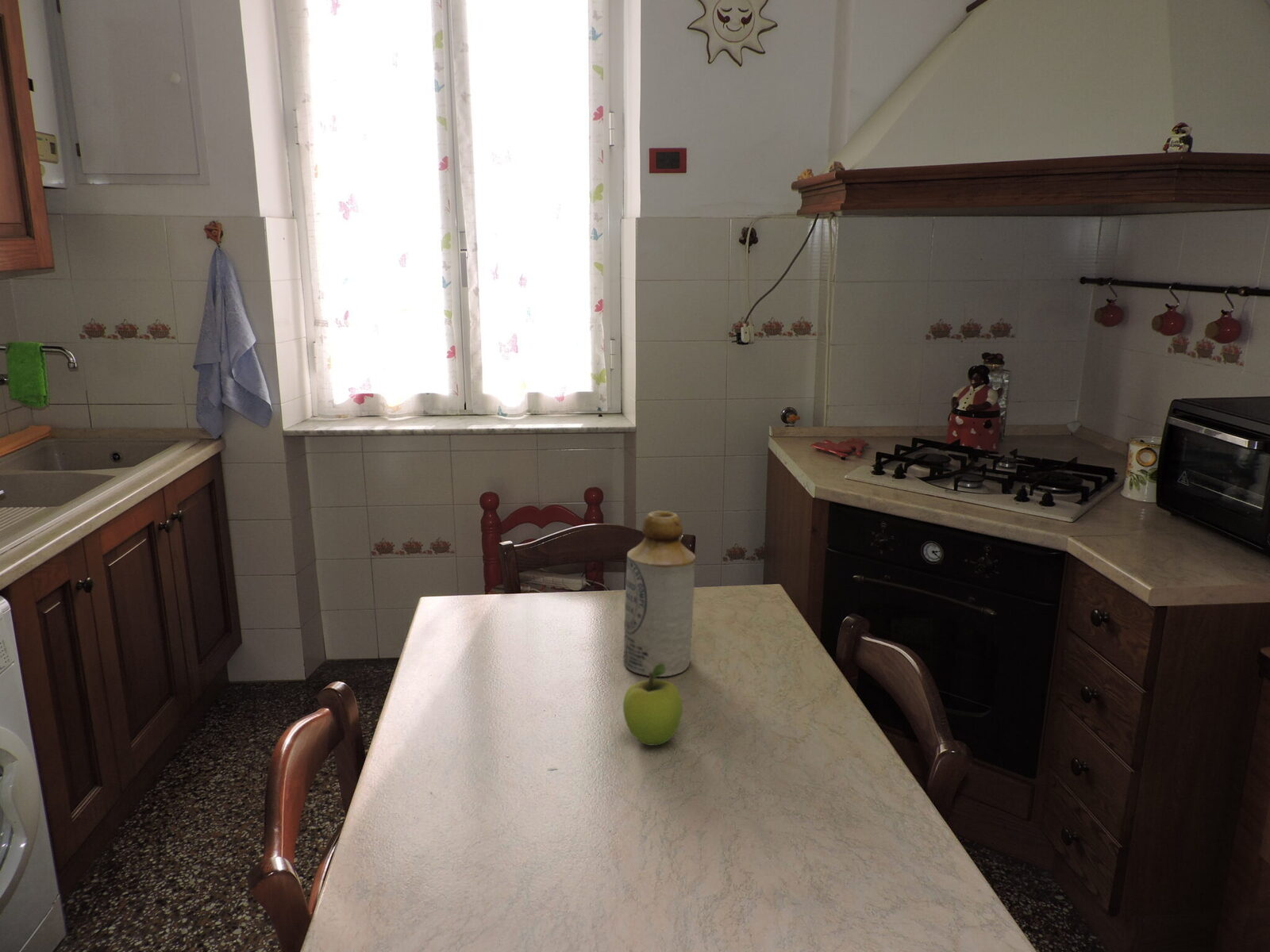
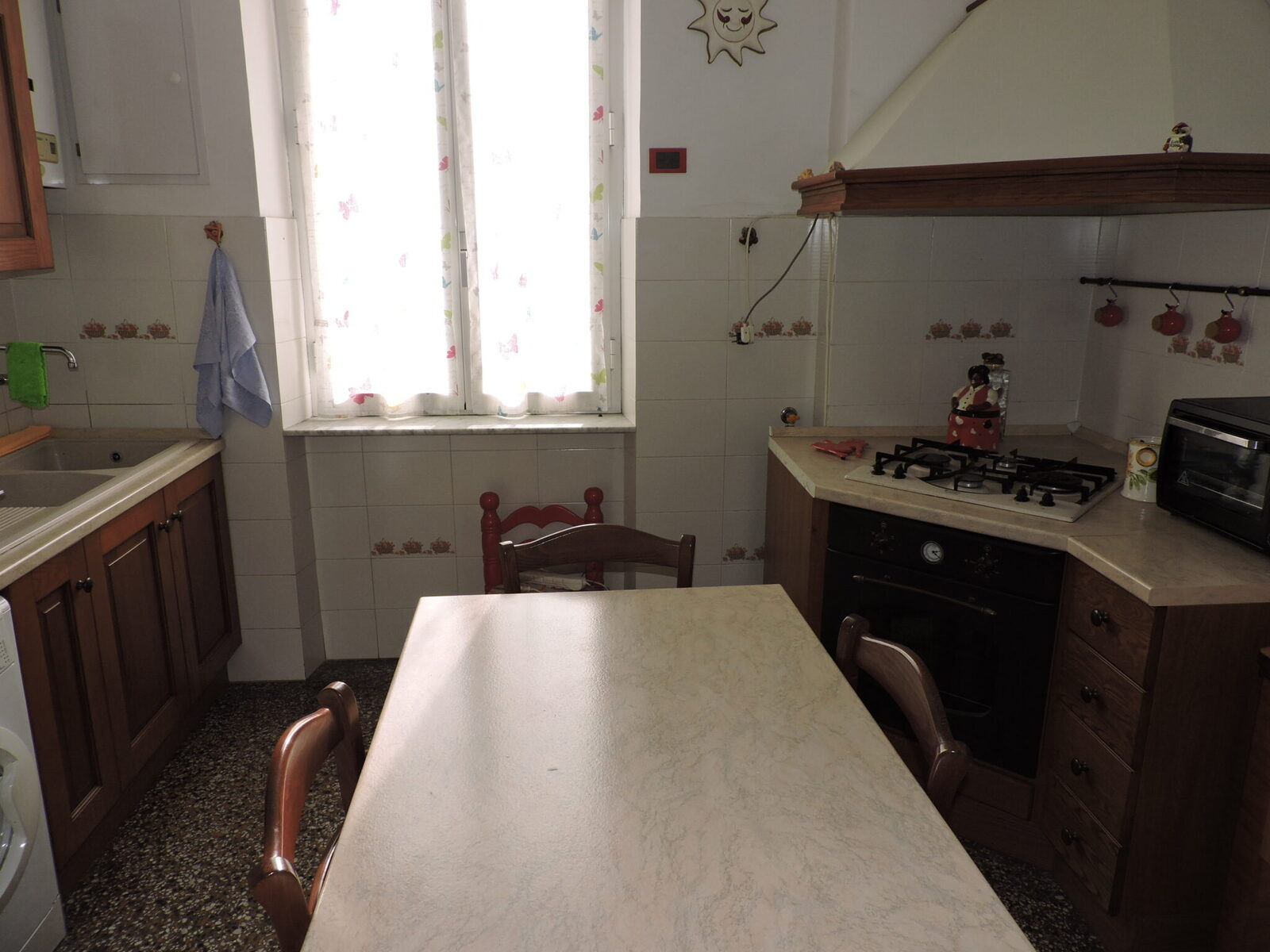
- bottle (659, 589)
- fruit (654, 704)
